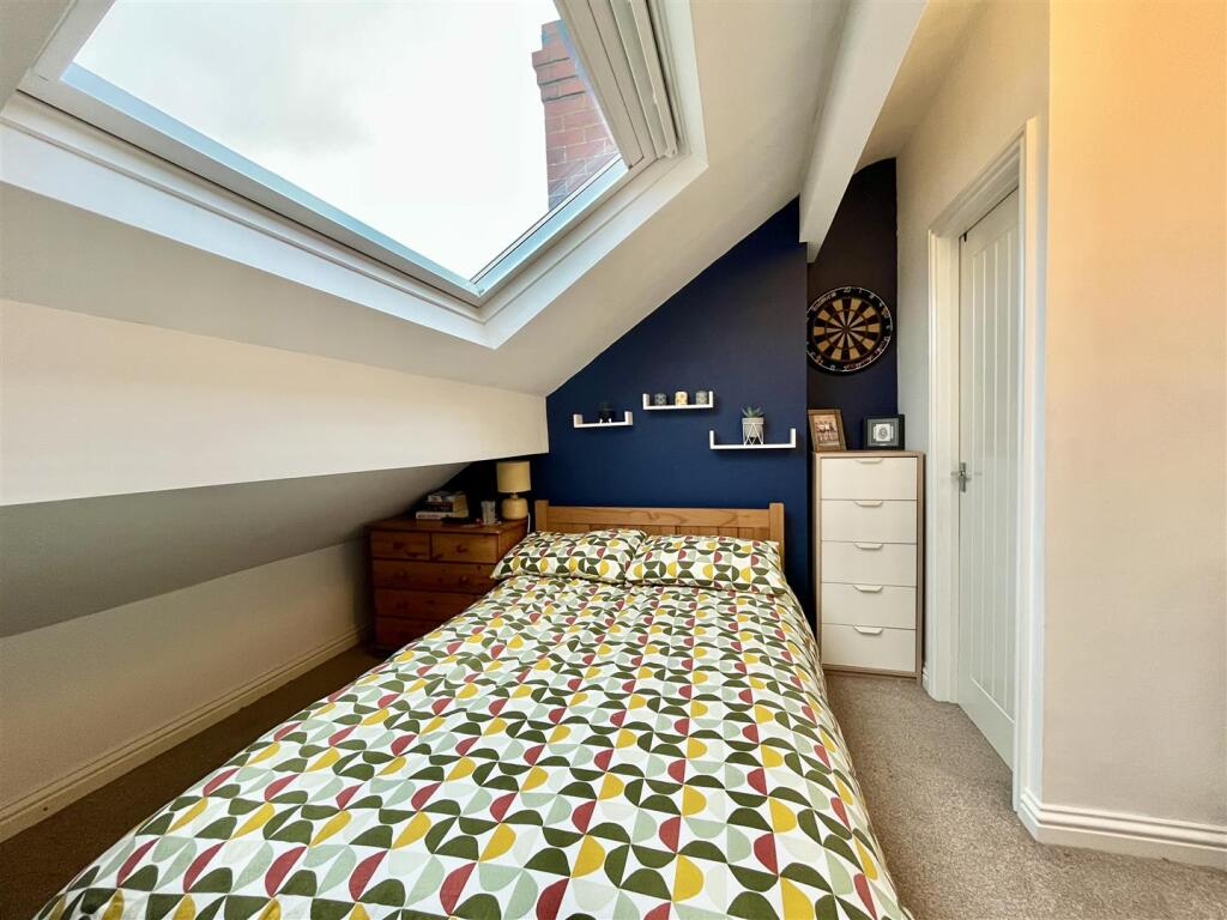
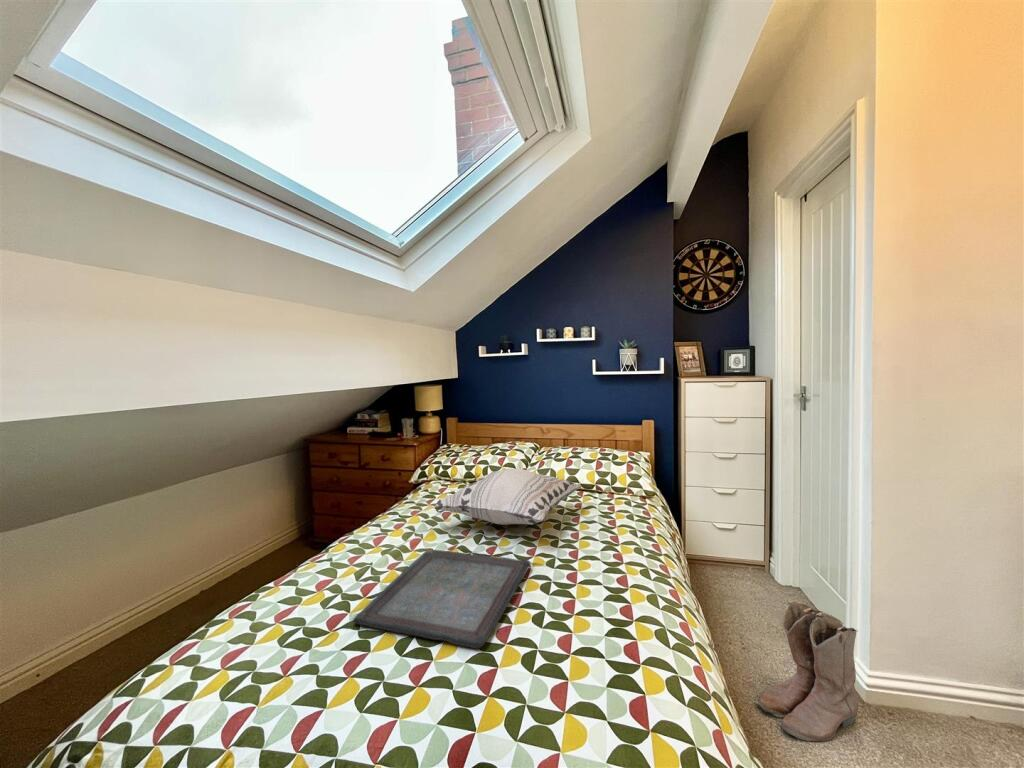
+ decorative pillow (511, 495)
+ boots (806, 663)
+ serving tray (449, 587)
